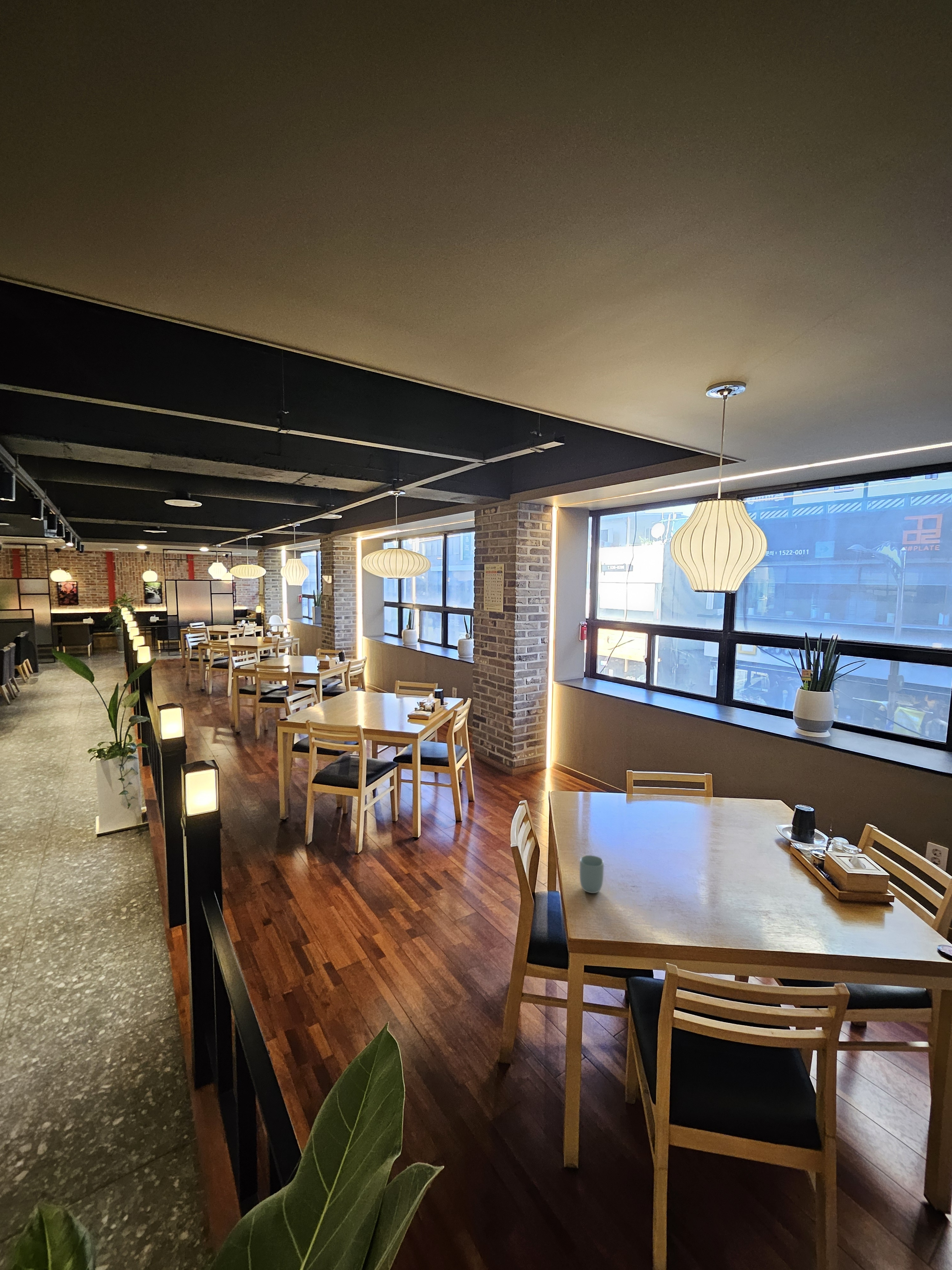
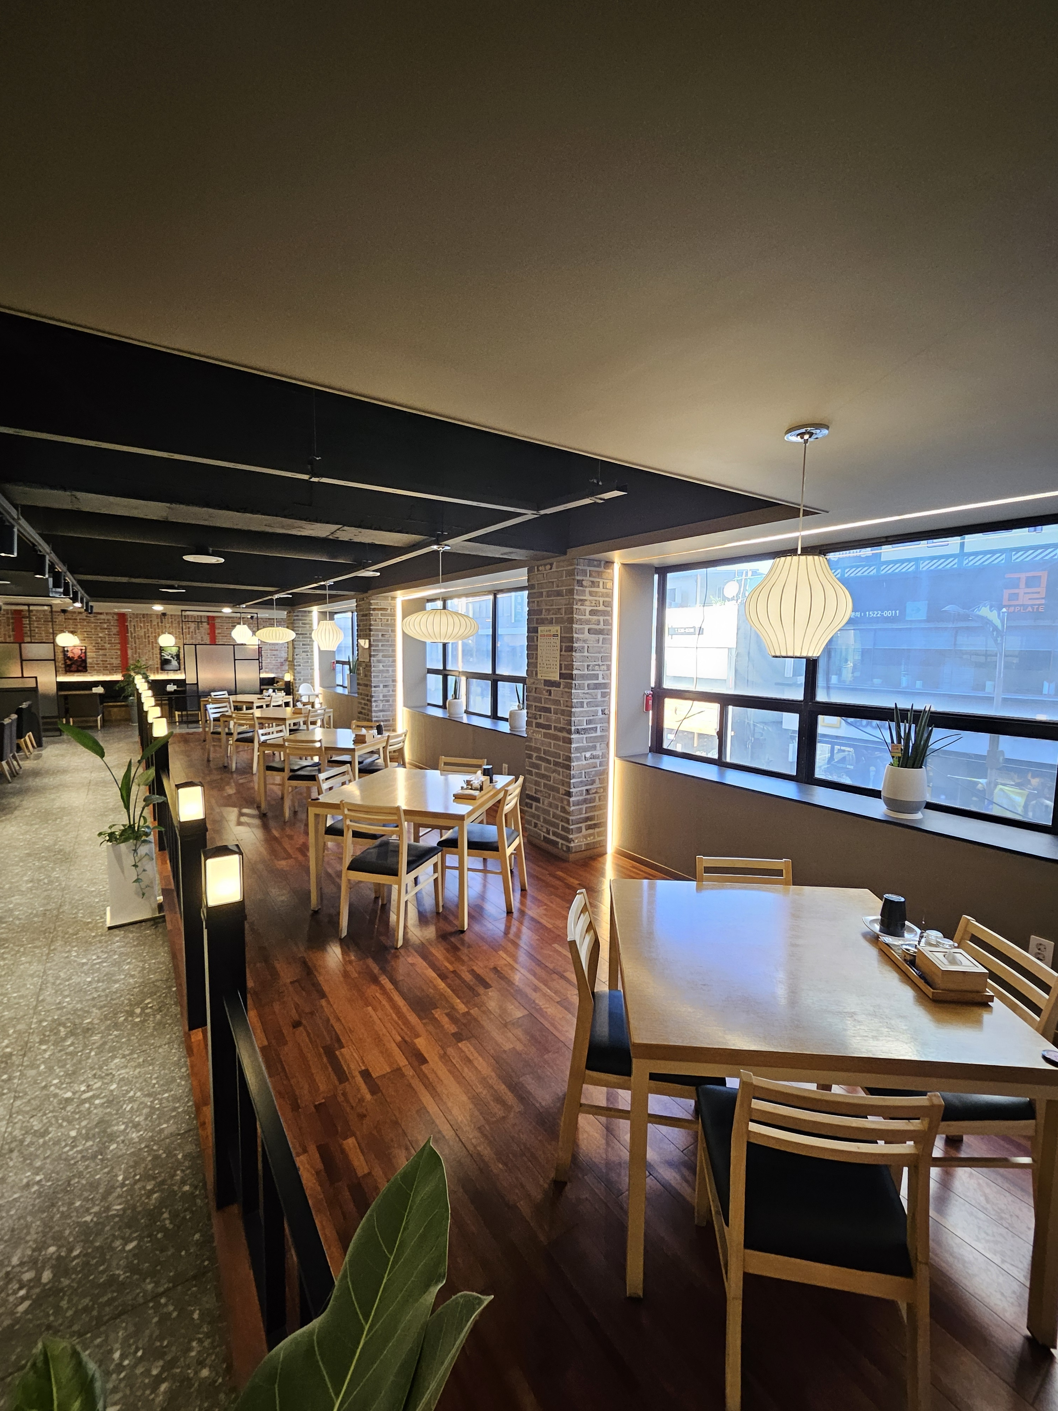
- cup (591, 875)
